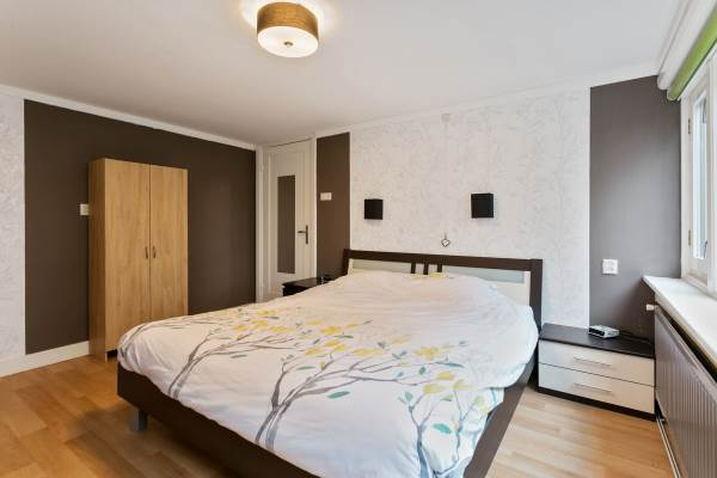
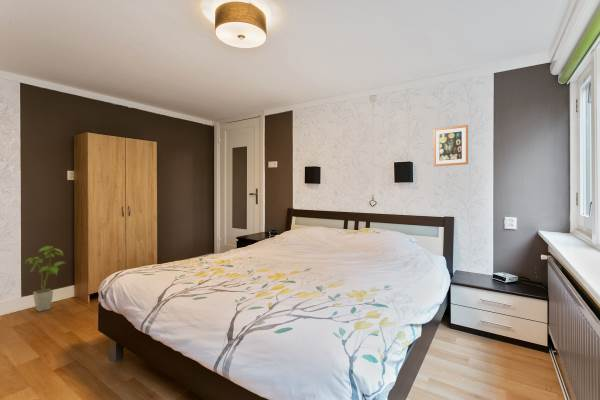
+ wall art (450, 146)
+ house plant (47, 277)
